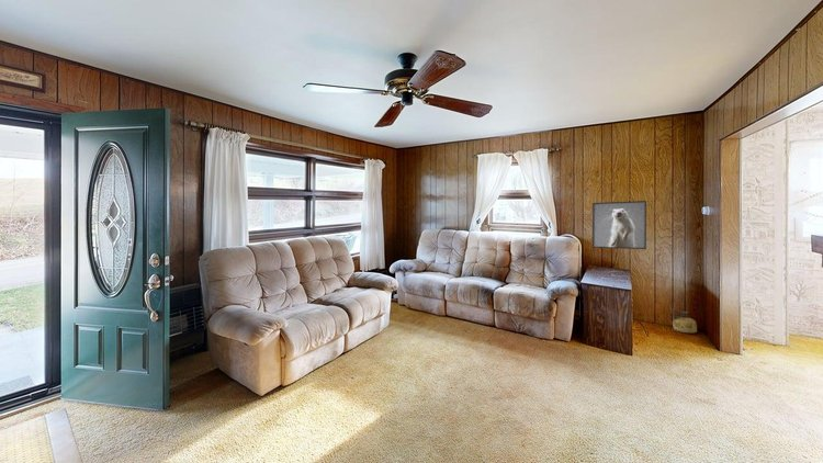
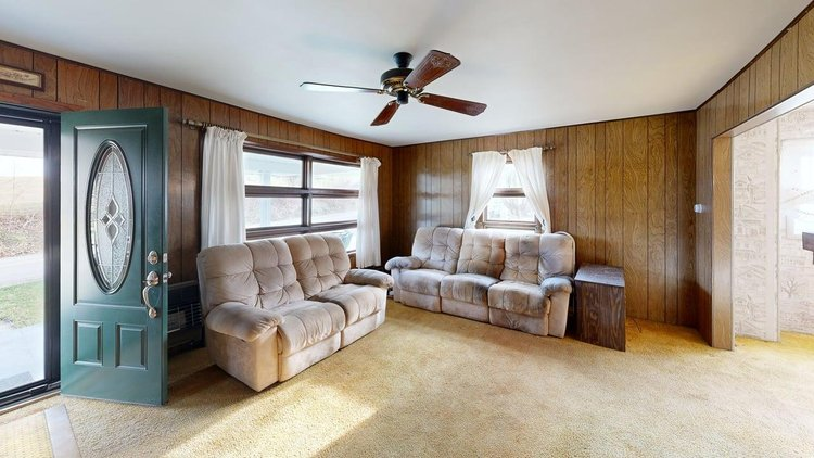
- ceramic jug (684, 319)
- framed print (618, 225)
